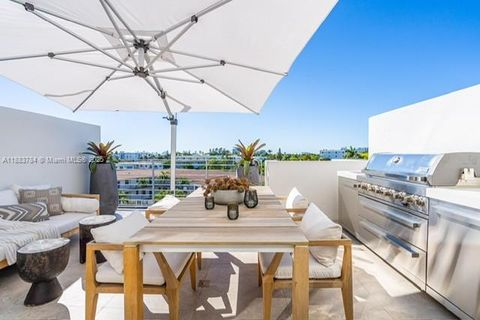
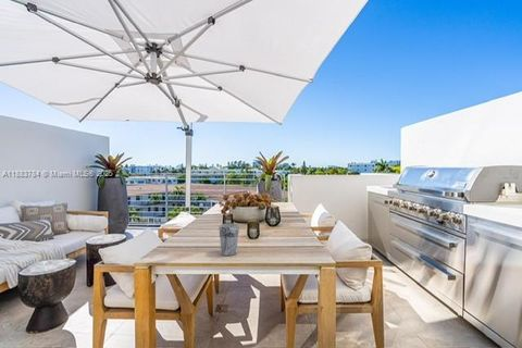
+ cup (228, 239)
